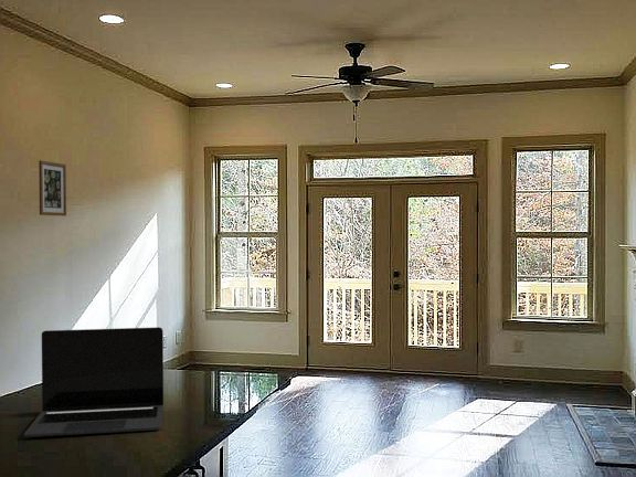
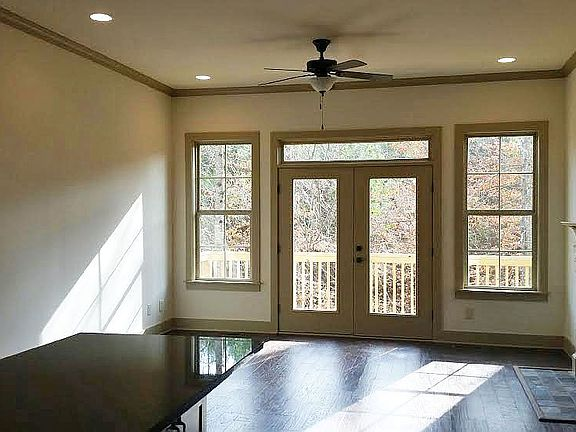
- laptop (98, 379)
- wall art (53, 189)
